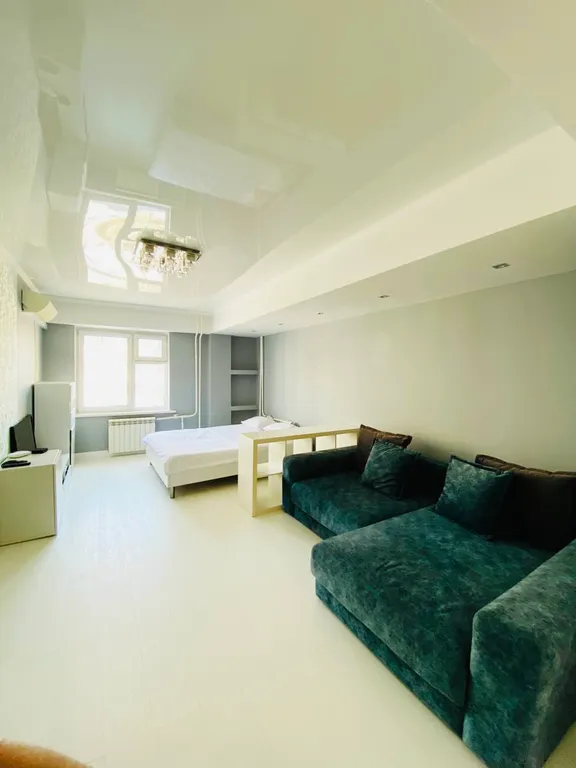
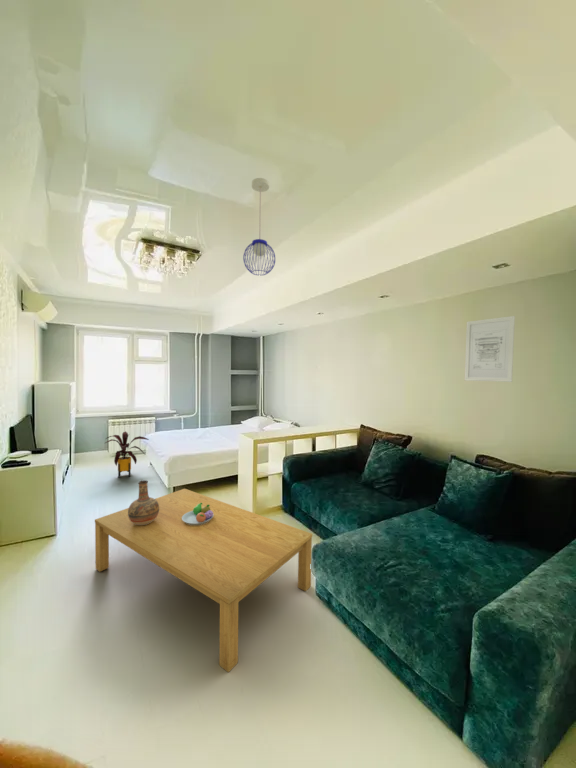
+ vase (143, 501)
+ coffee table (199, 551)
+ wall art (488, 350)
+ pendant light (259, 228)
+ house plant (122, 454)
+ fruit bowl (198, 512)
